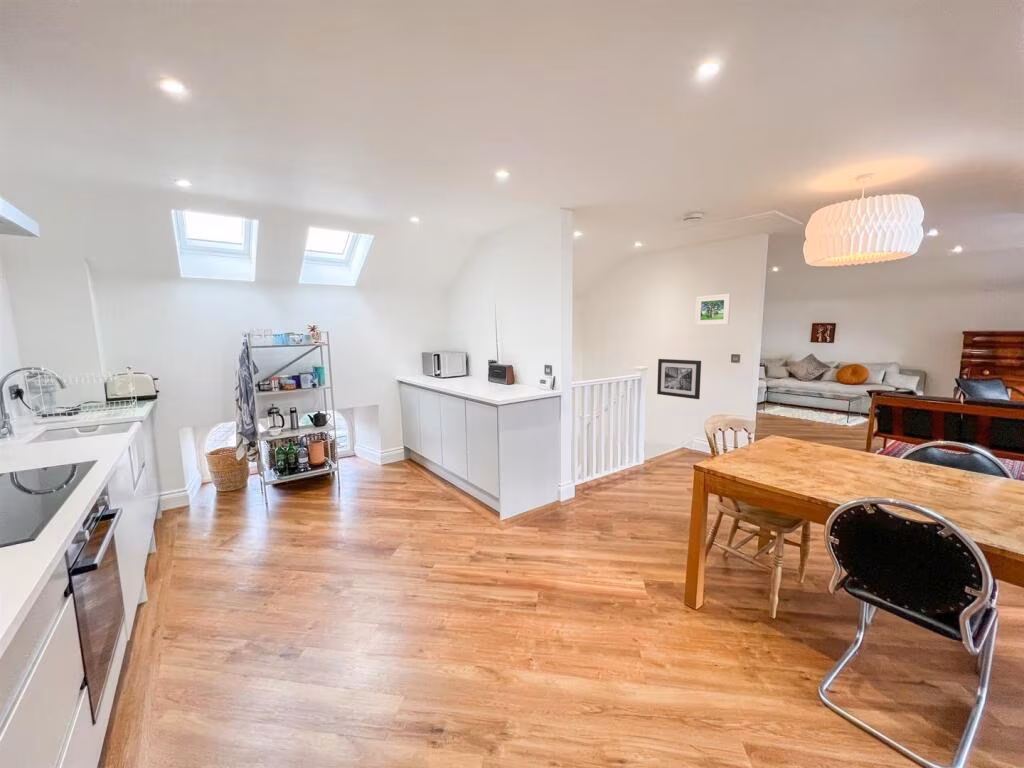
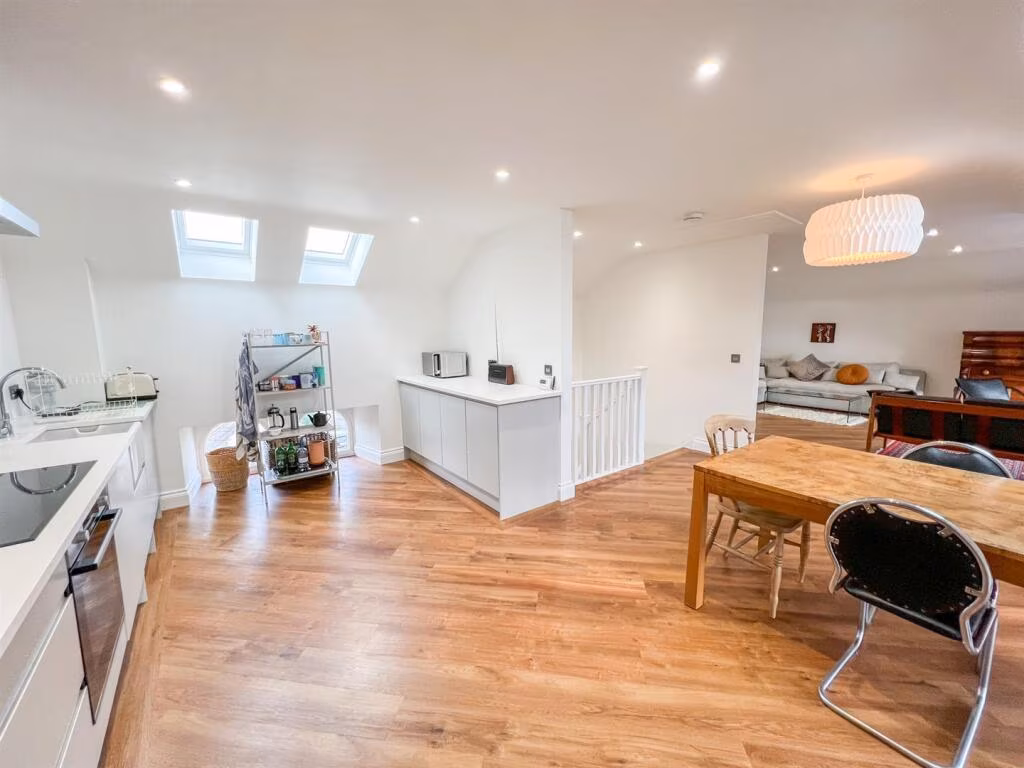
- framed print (712, 310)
- wall art (678, 378)
